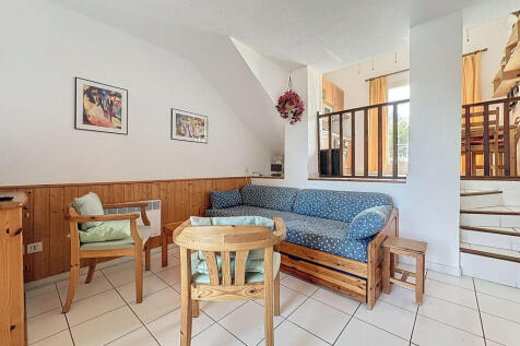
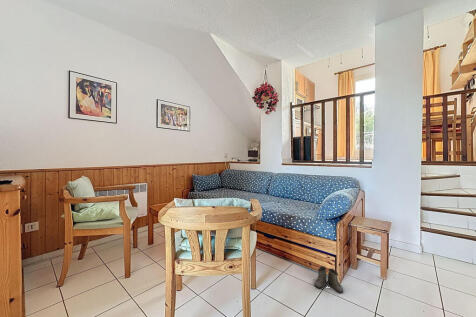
+ boots (326, 277)
